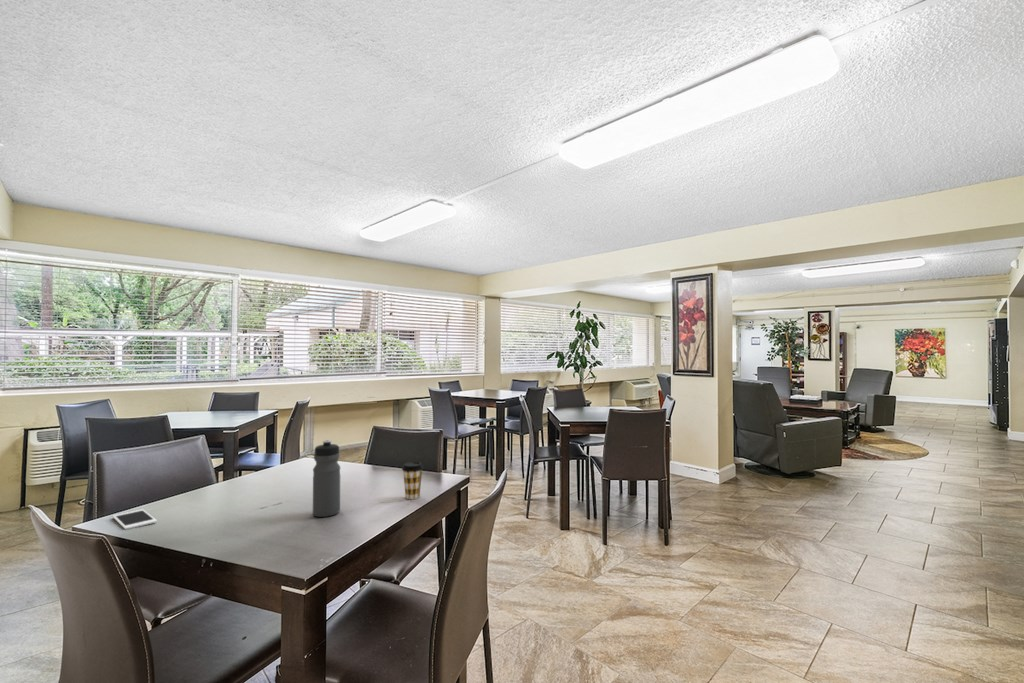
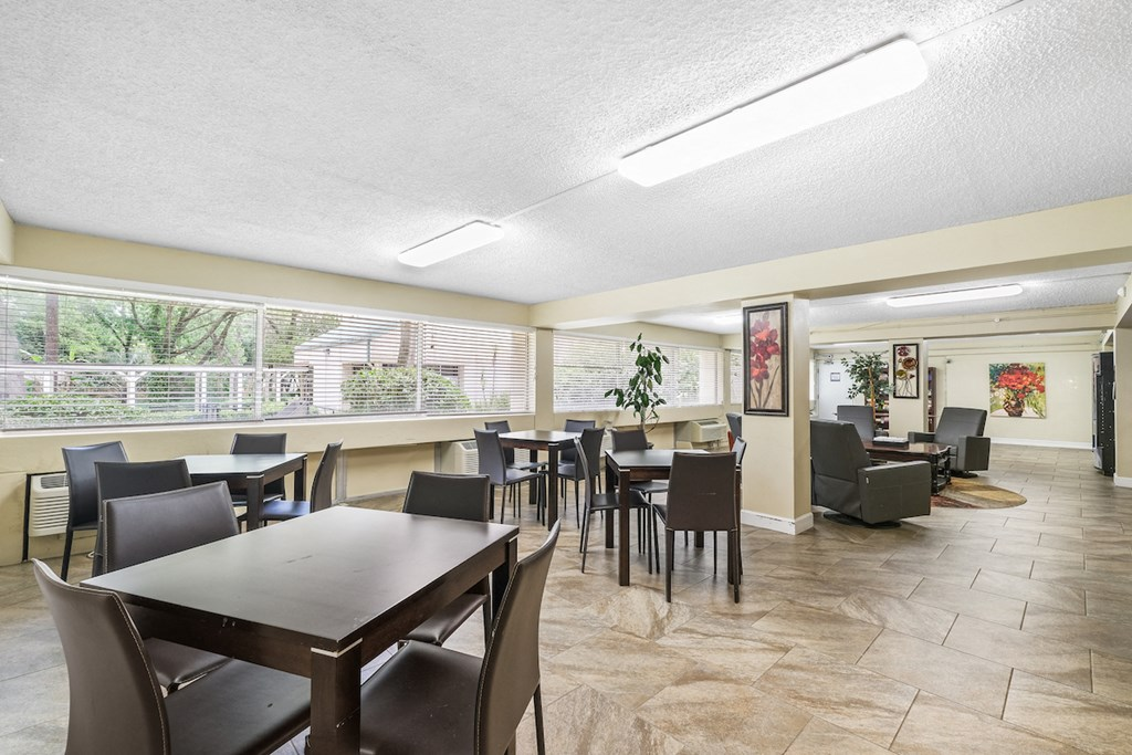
- cell phone (134, 518)
- coffee cup (412, 480)
- water bottle (326, 476)
